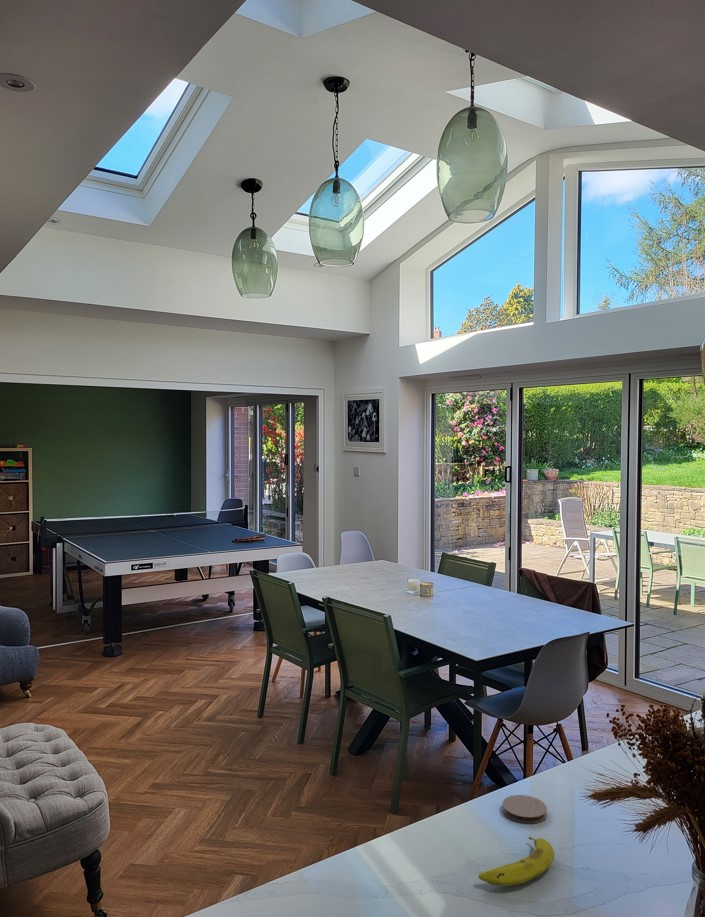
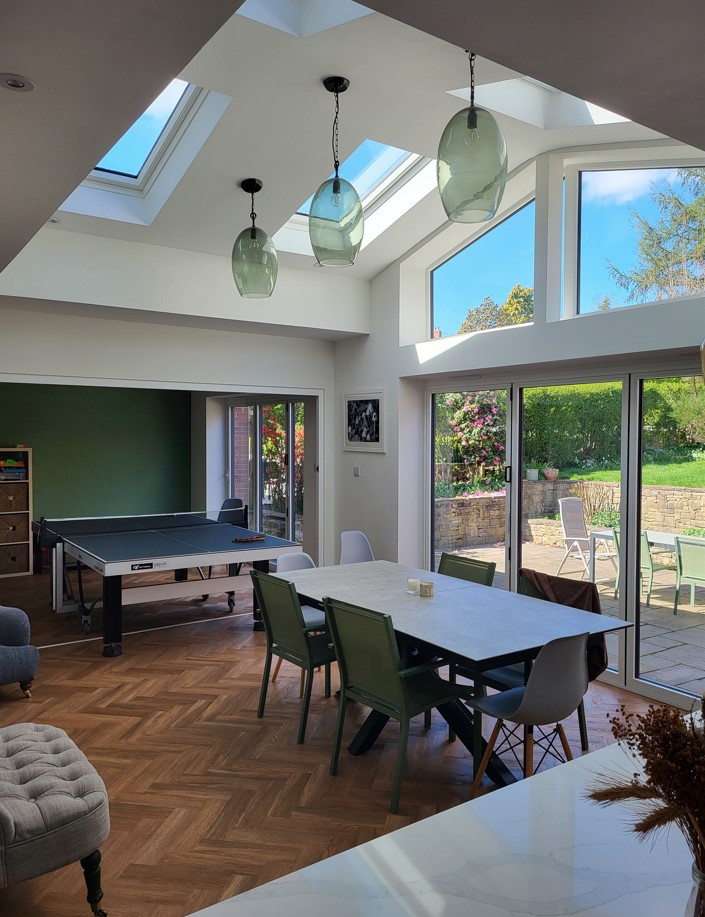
- coaster (524, 808)
- fruit (517, 861)
